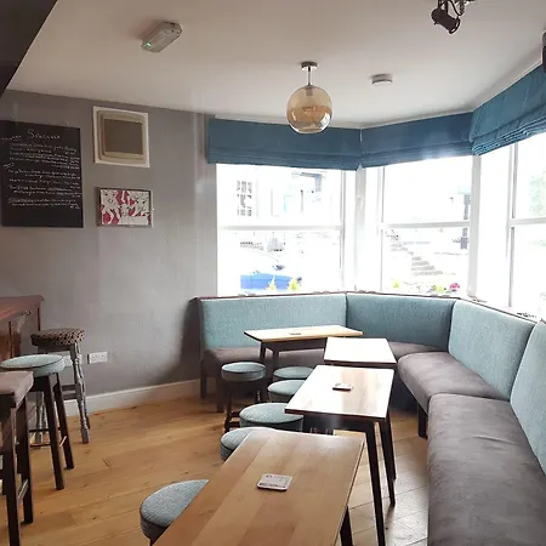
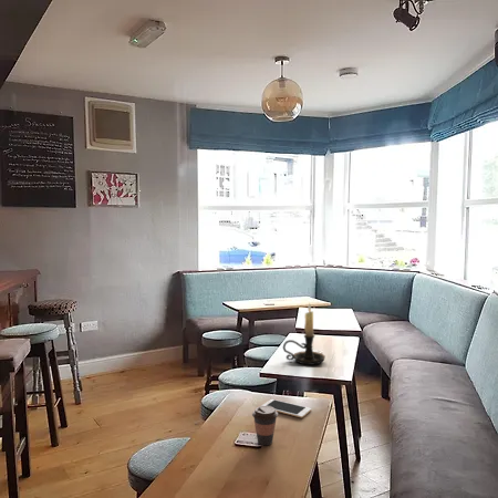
+ cell phone (286, 407)
+ candle holder (304, 330)
+ coffee cup (264, 425)
